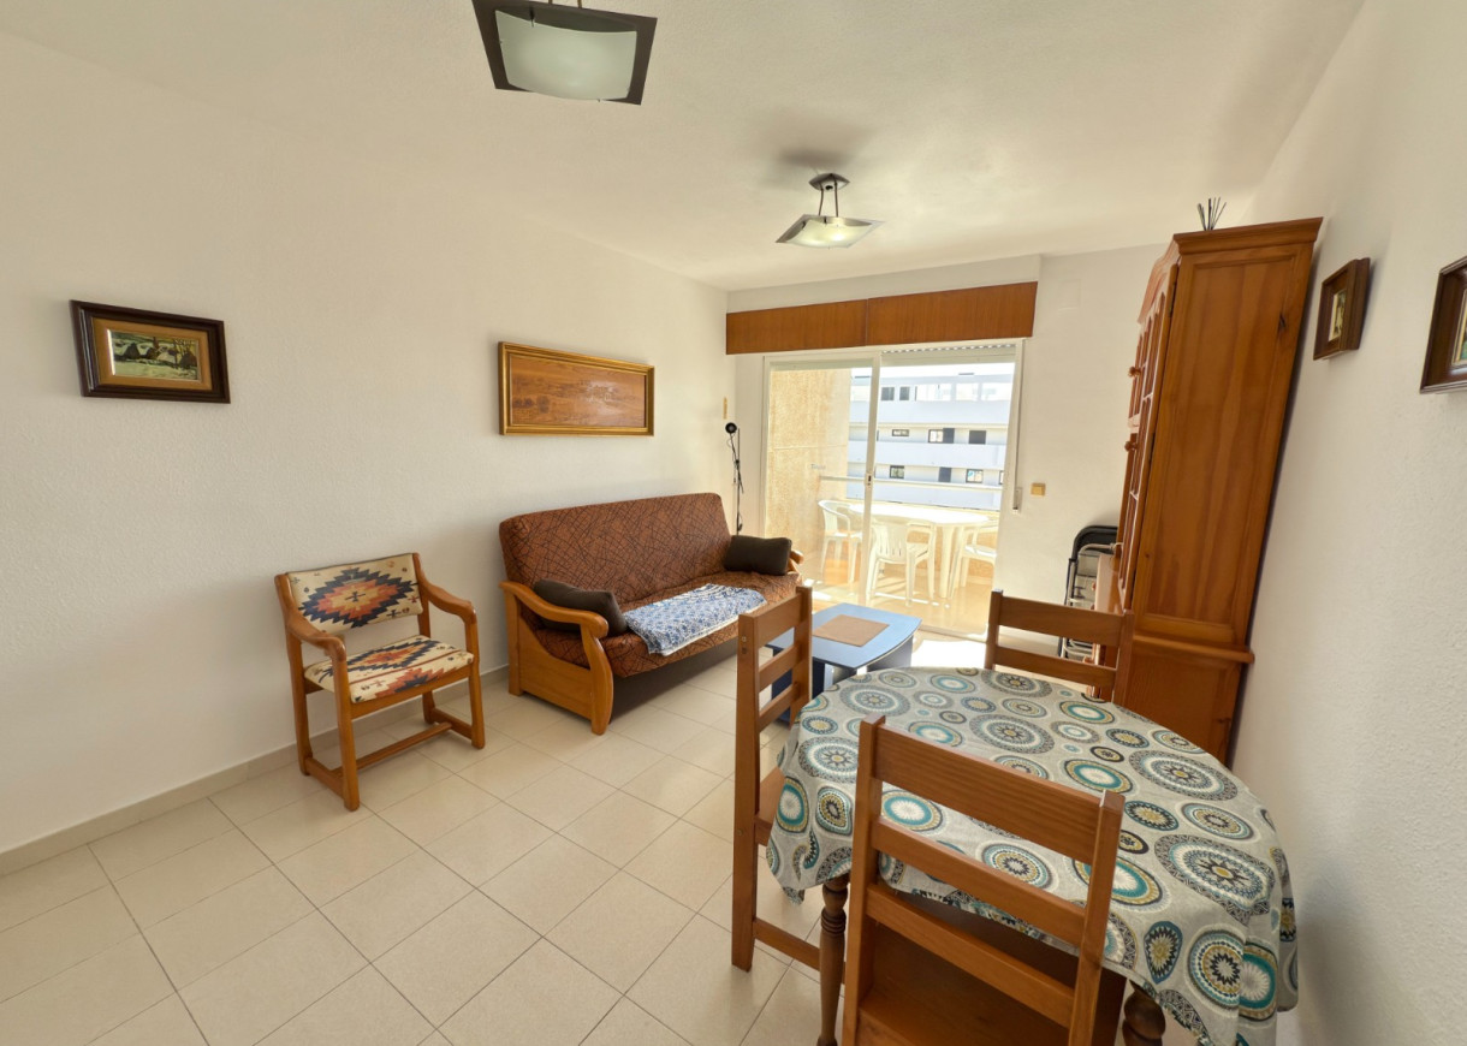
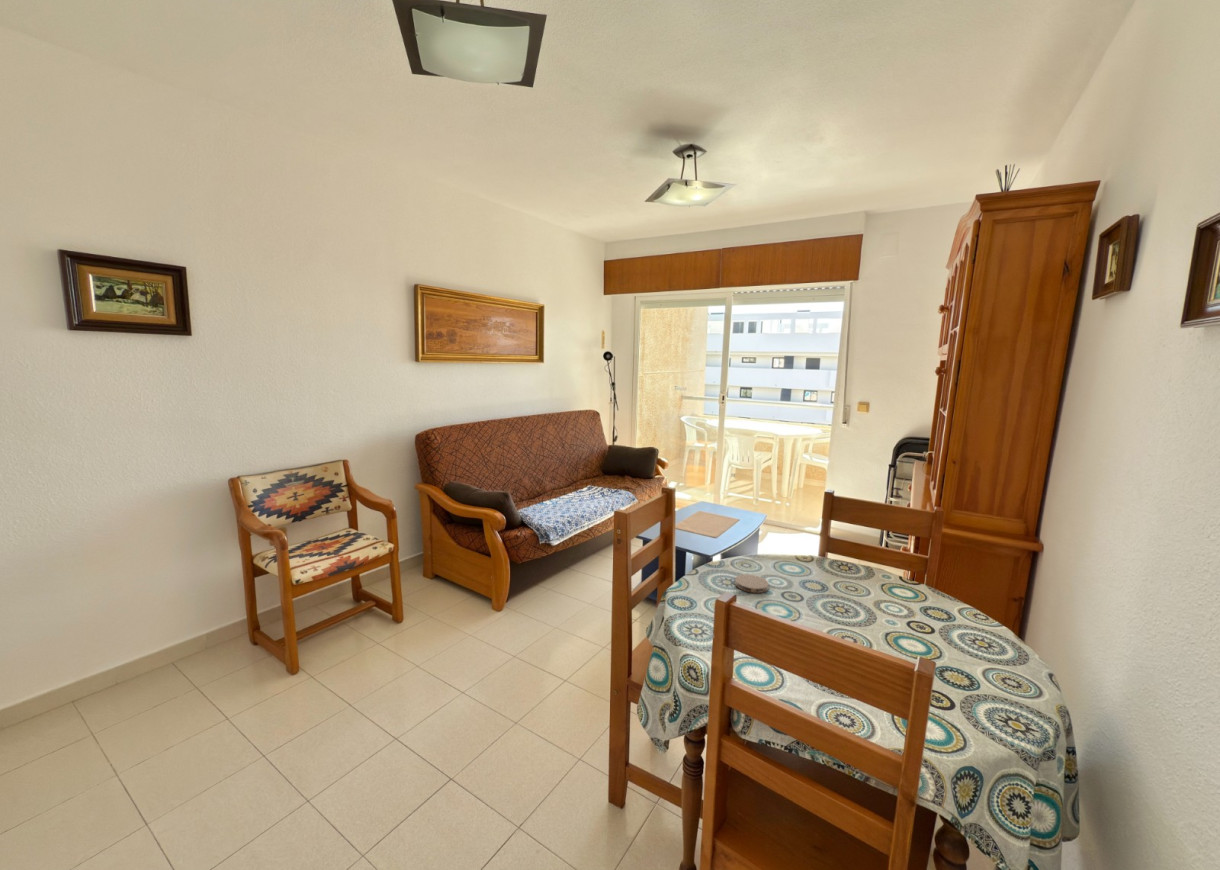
+ coaster (751, 583)
